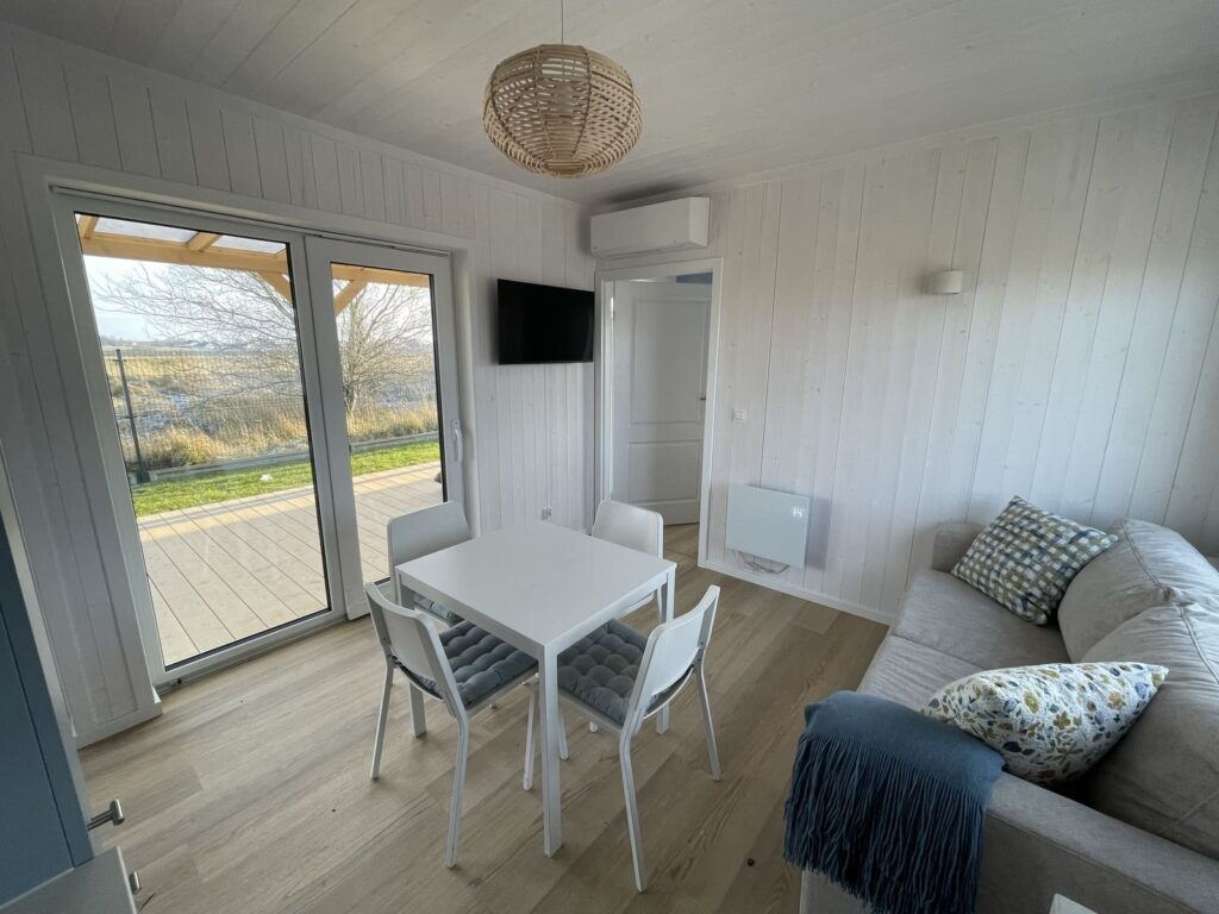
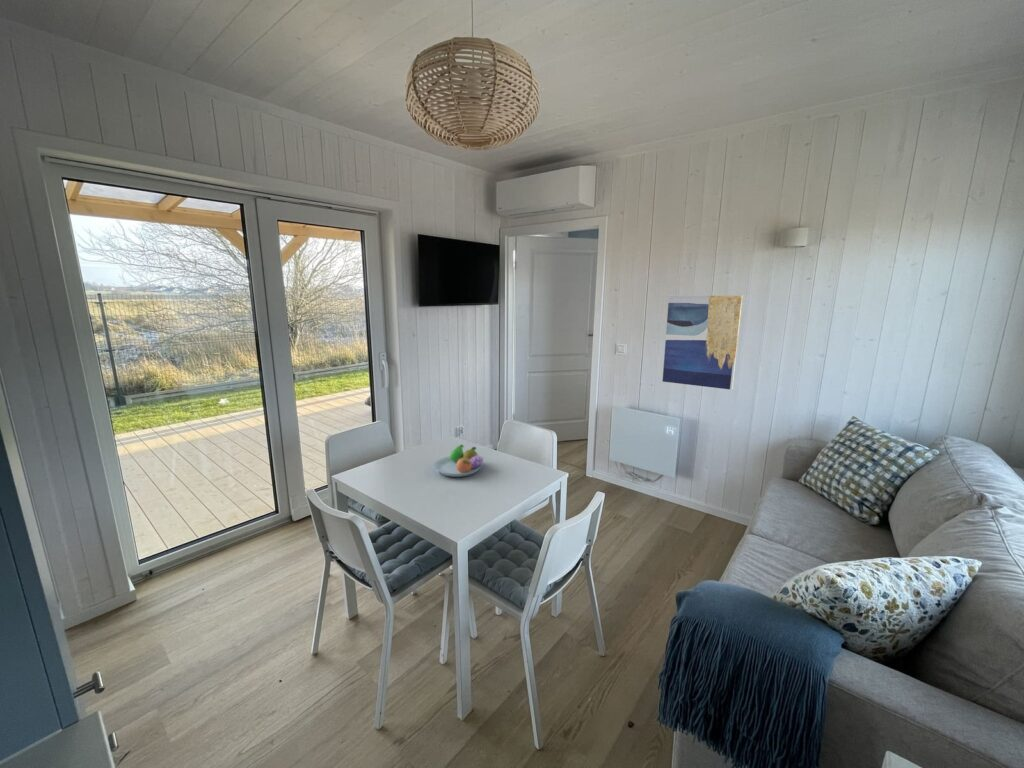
+ wall art (699, 341)
+ fruit bowl (459, 458)
